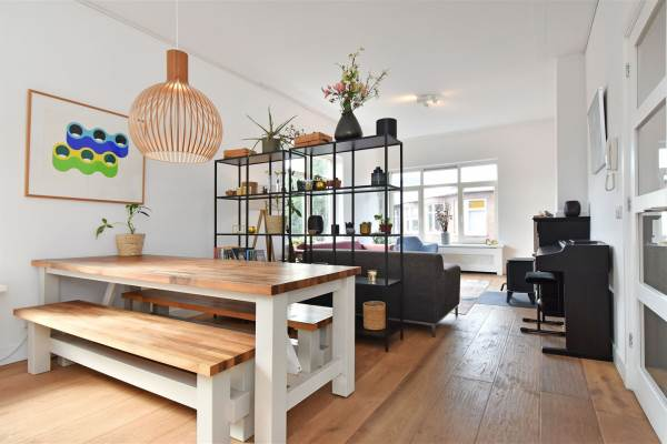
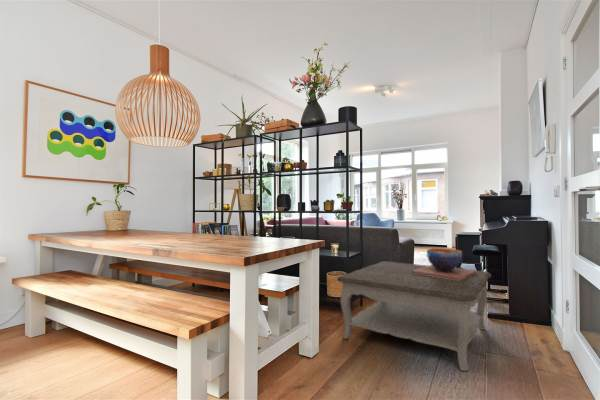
+ decorative bowl (443, 261)
+ coffee table (416, 303)
